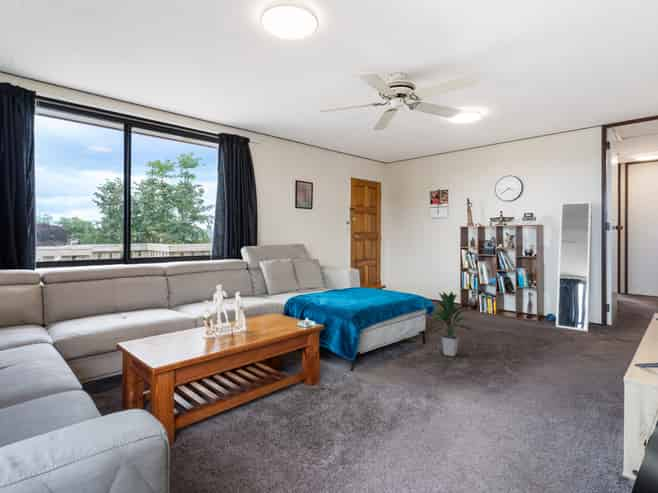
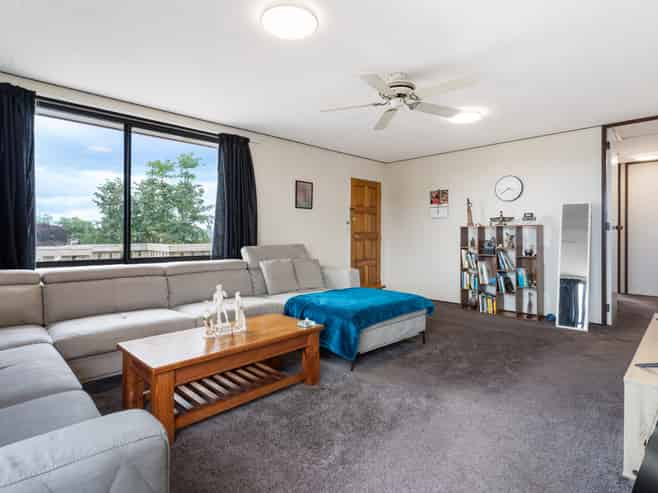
- indoor plant (448, 321)
